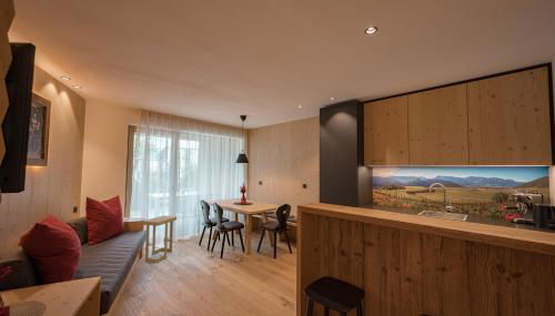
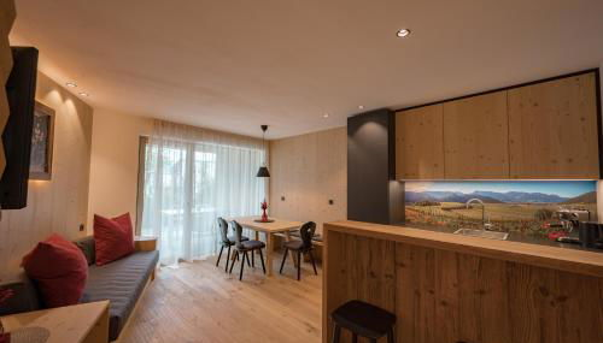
- side table (164, 237)
